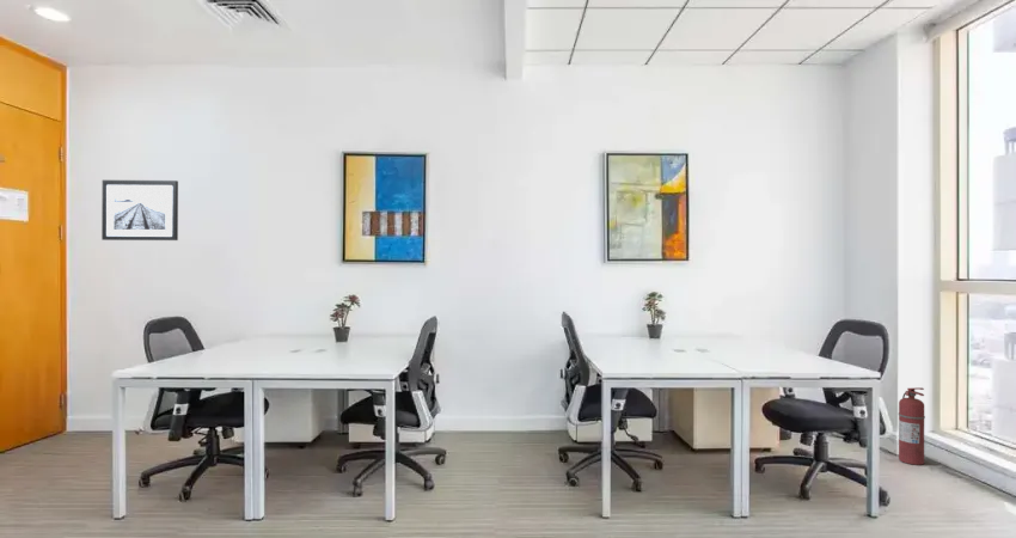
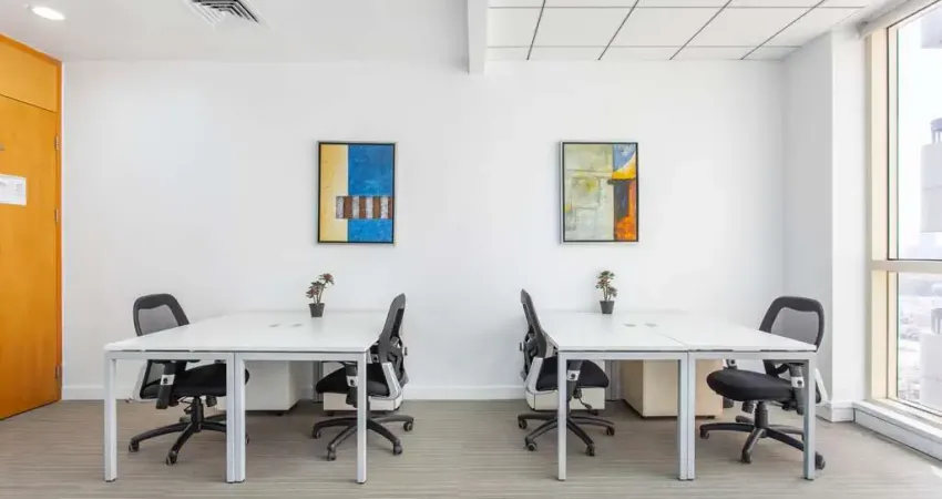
- wall art (140, 209)
- fire extinguisher (911, 423)
